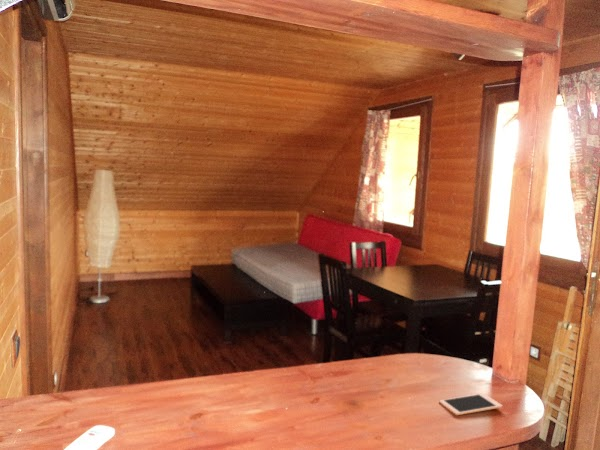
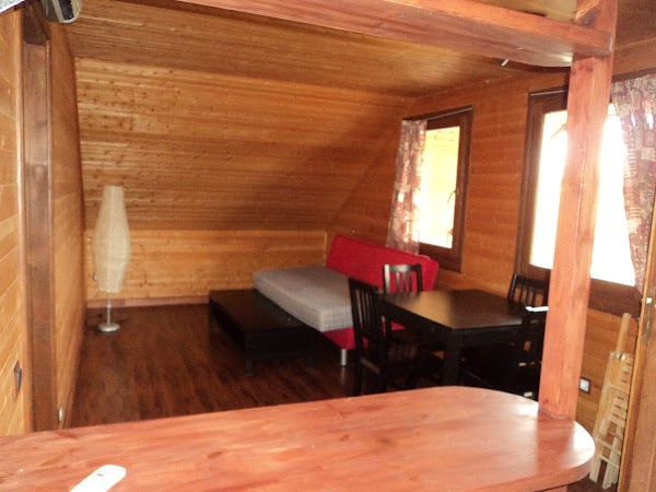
- cell phone (470, 403)
